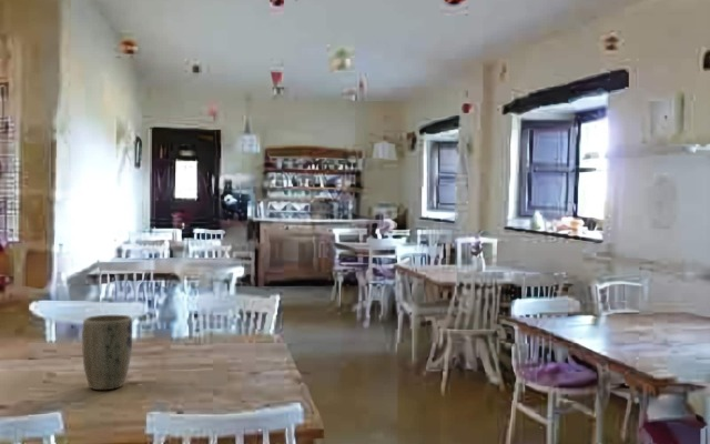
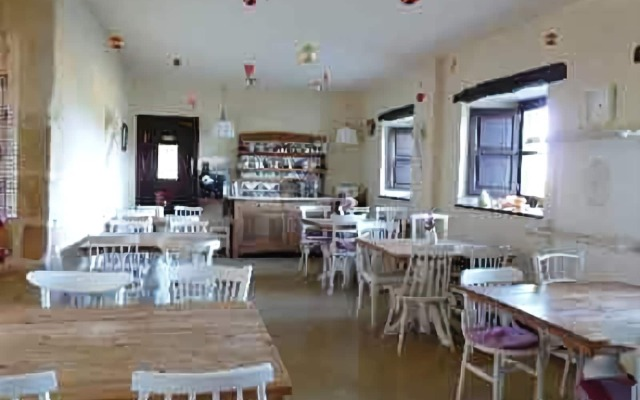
- plant pot (106, 352)
